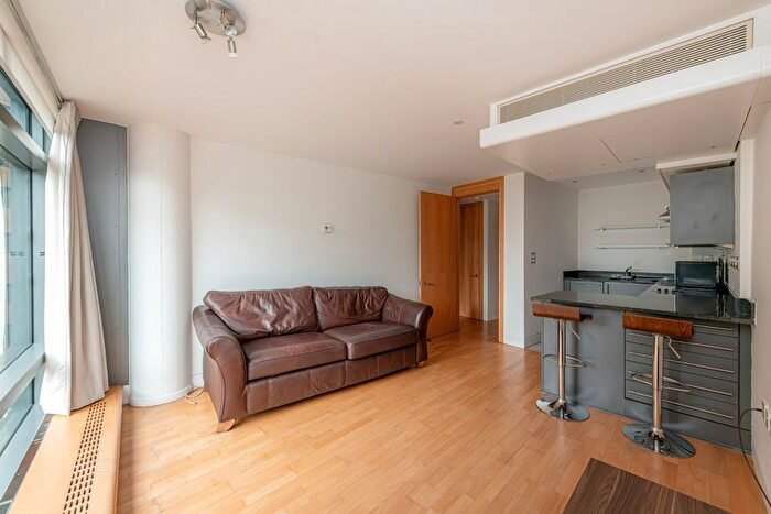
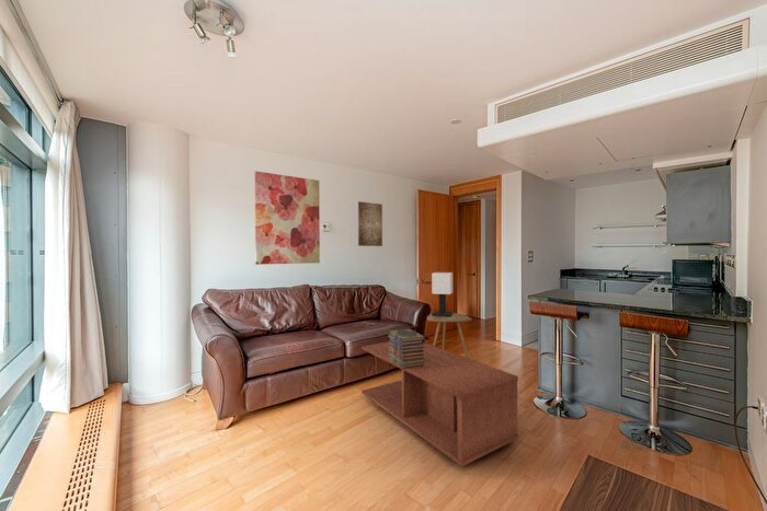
+ wall art (370, 224)
+ wall art (288, 220)
+ book stack (405, 347)
+ coffee table (428, 388)
+ table lamp (442, 293)
+ side table (444, 338)
